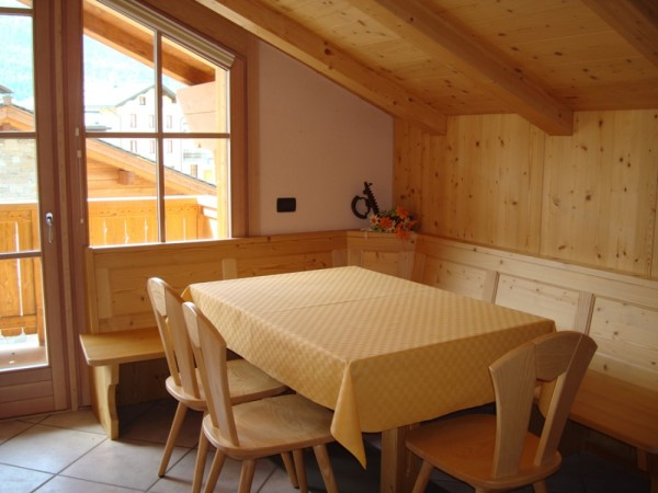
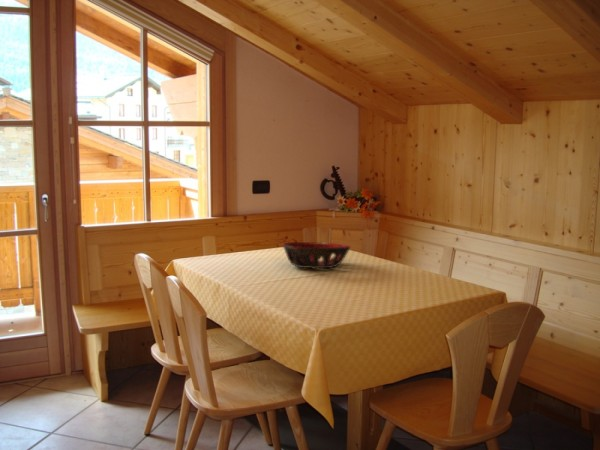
+ decorative bowl (316, 255)
